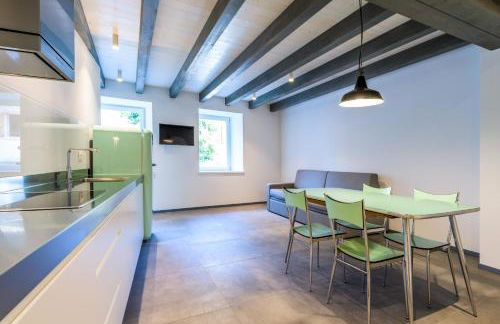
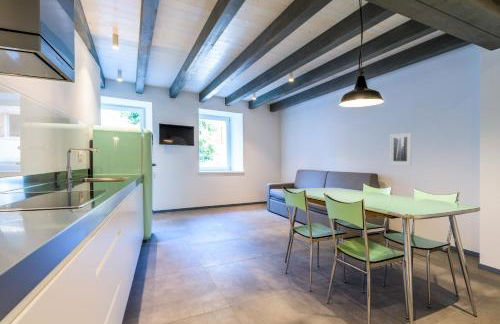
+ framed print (400, 149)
